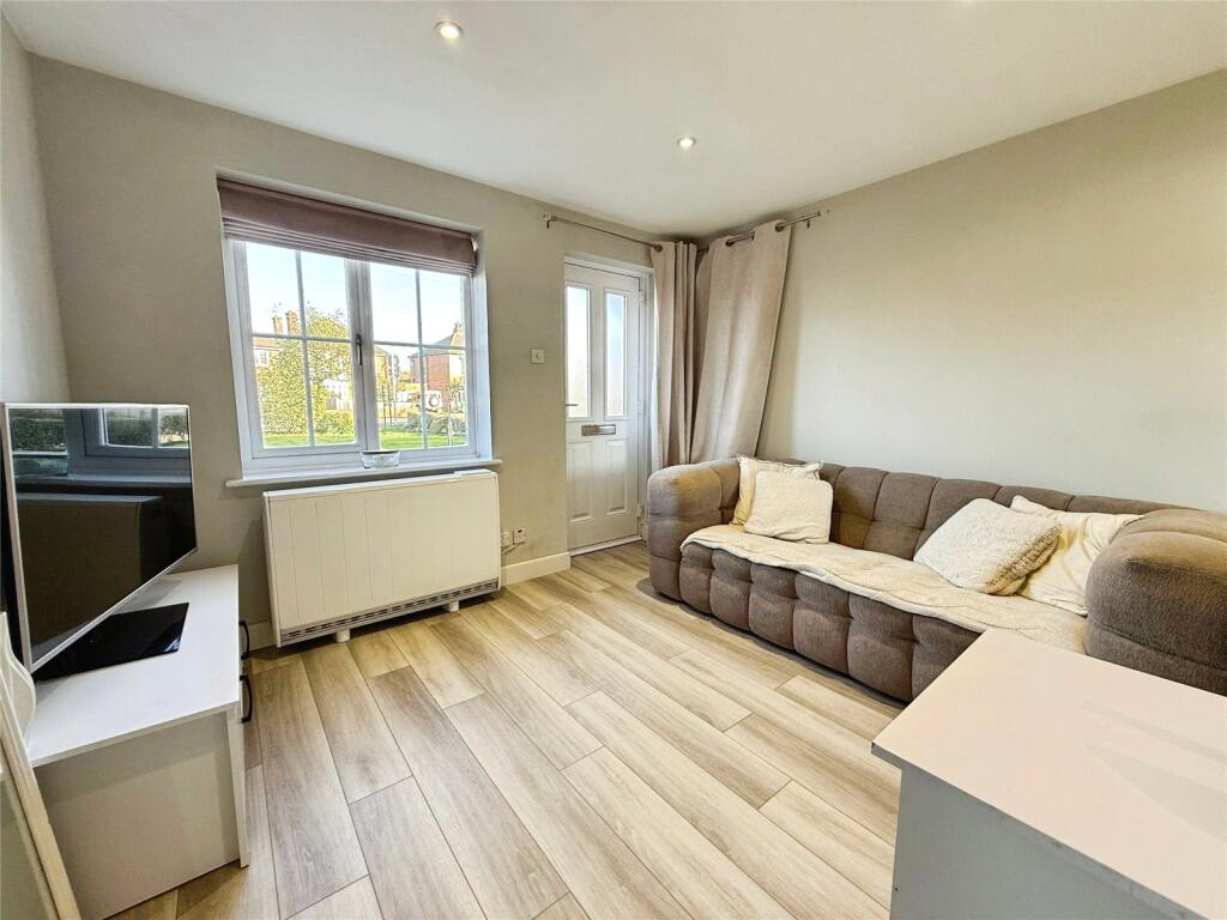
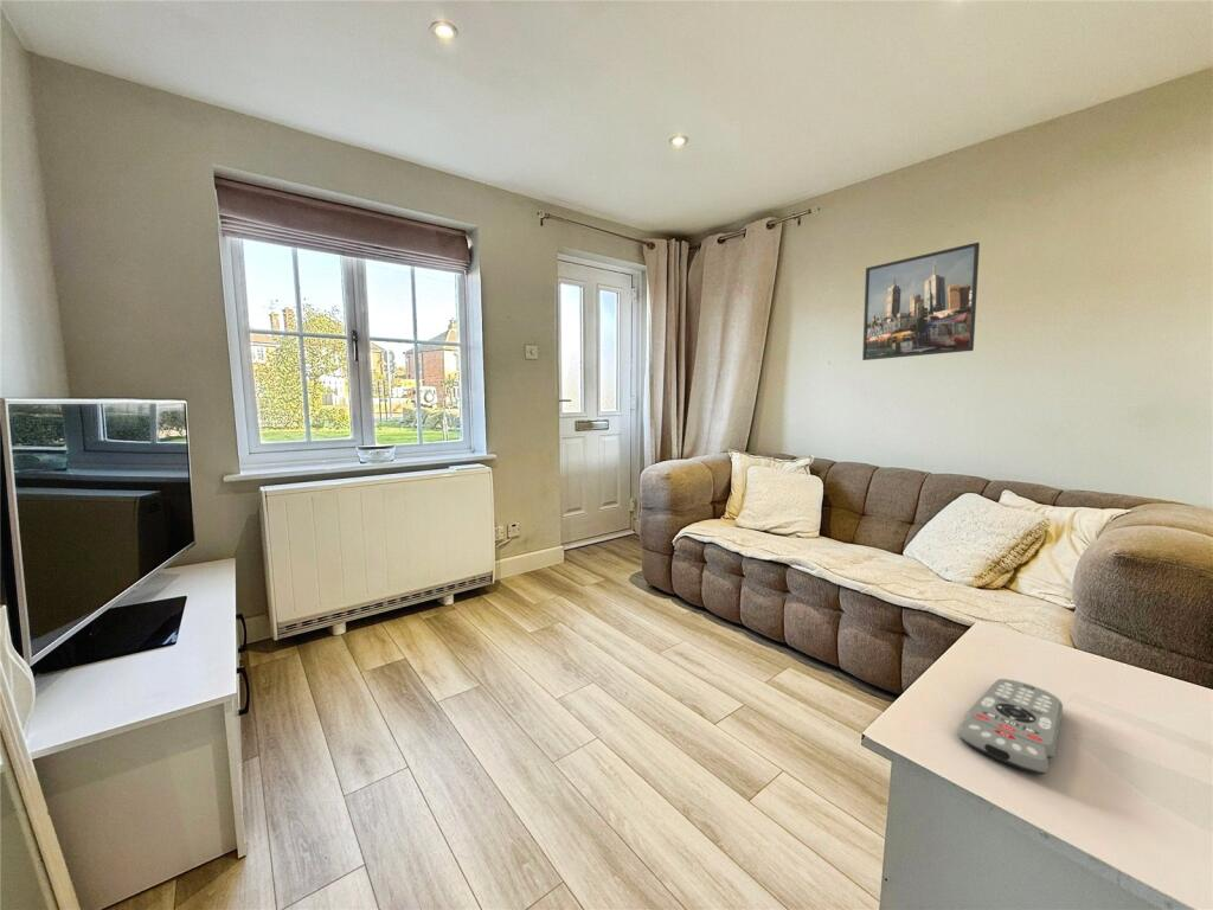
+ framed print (916, 306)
+ remote control (1015, 718)
